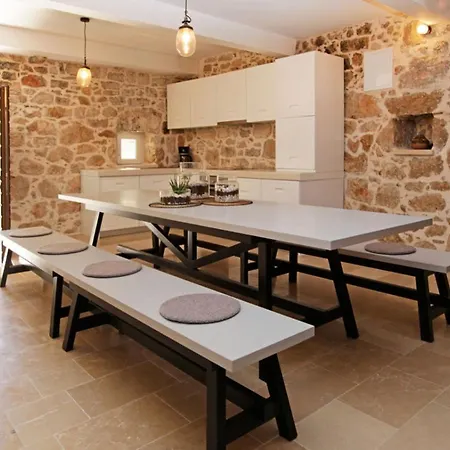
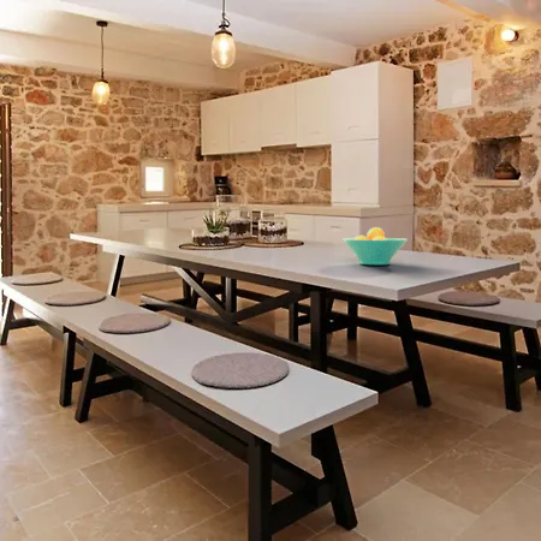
+ fruit bowl (374, 245)
